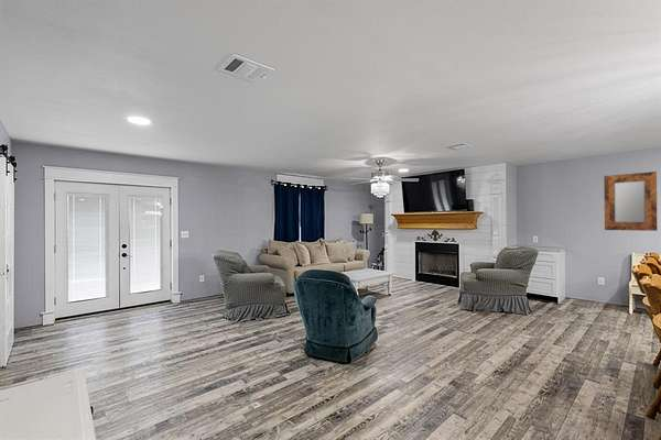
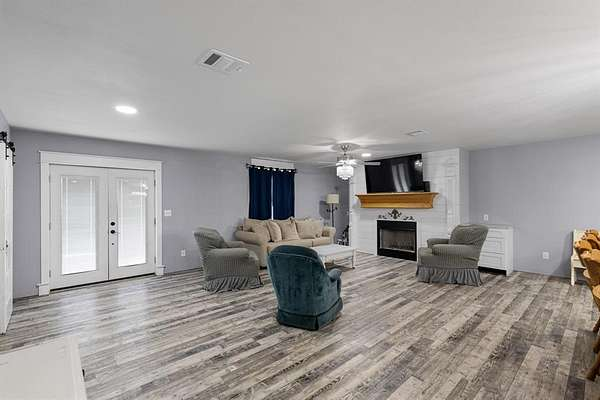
- home mirror (629, 201)
